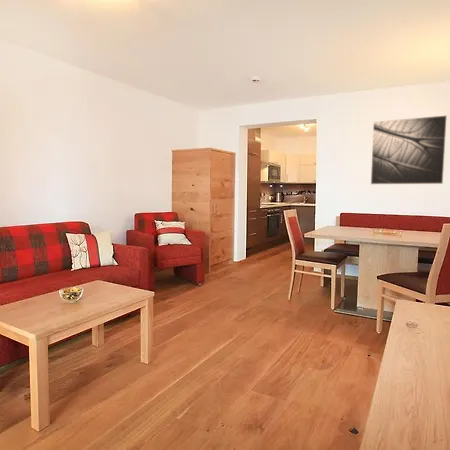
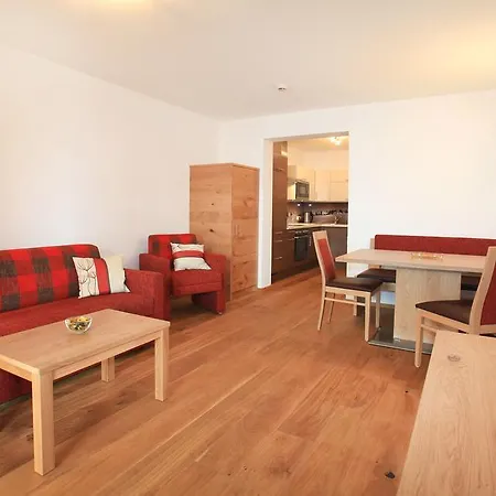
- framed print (406, 151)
